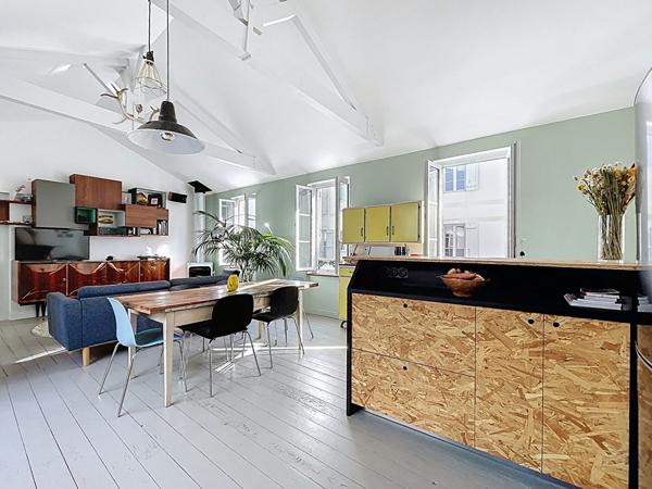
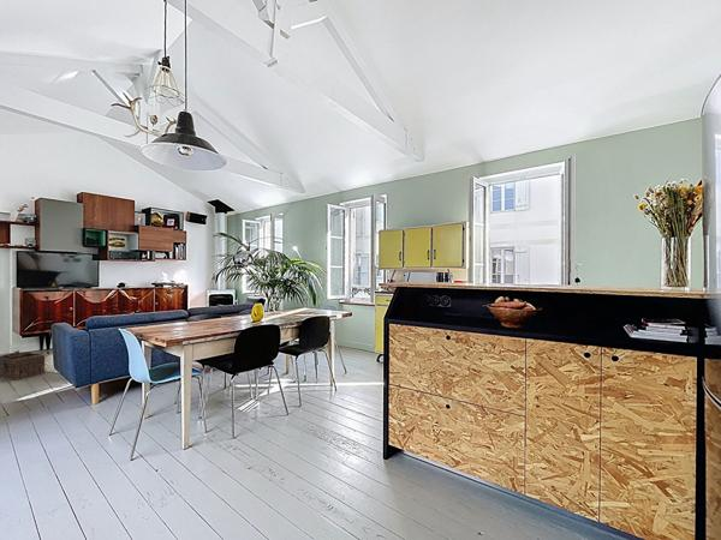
+ basket (18, 364)
